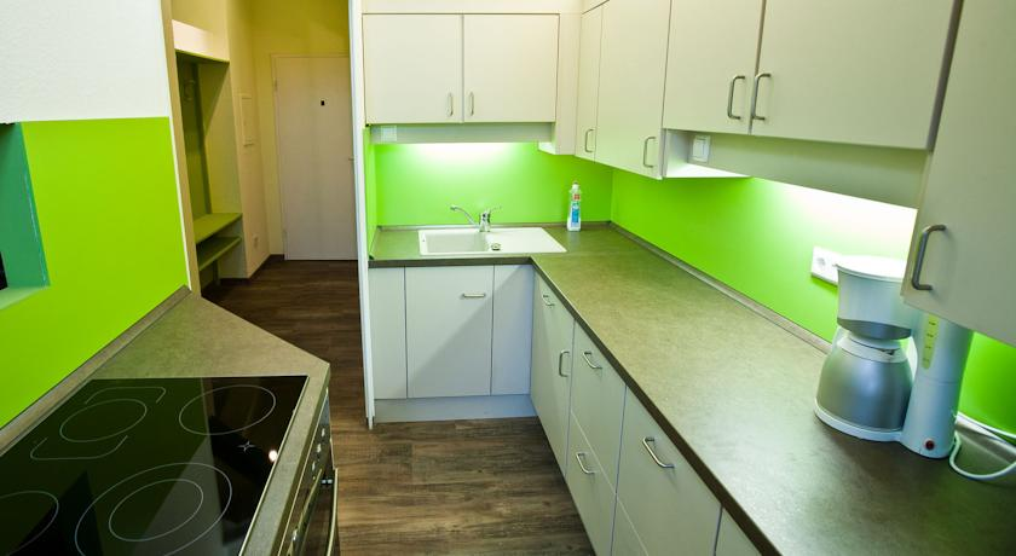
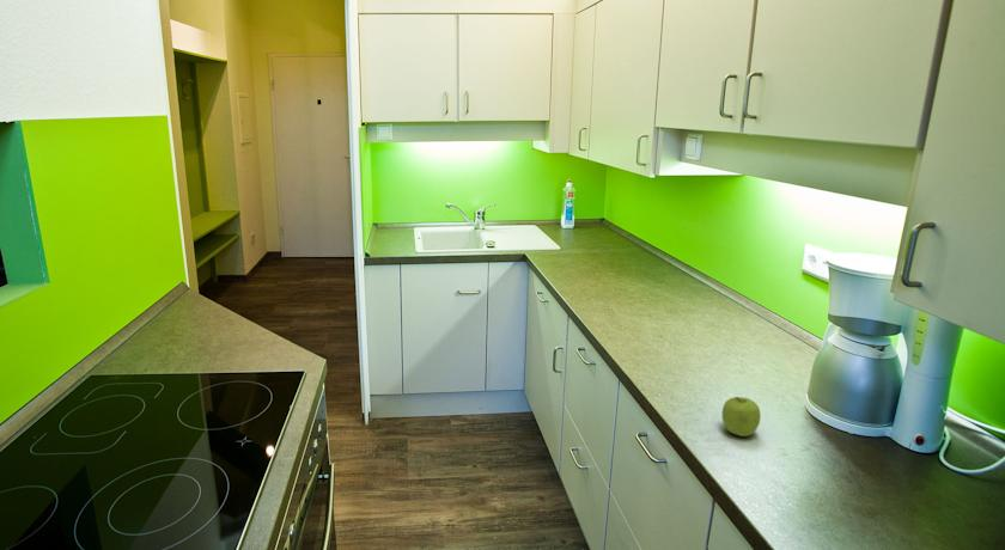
+ fruit (741, 414)
